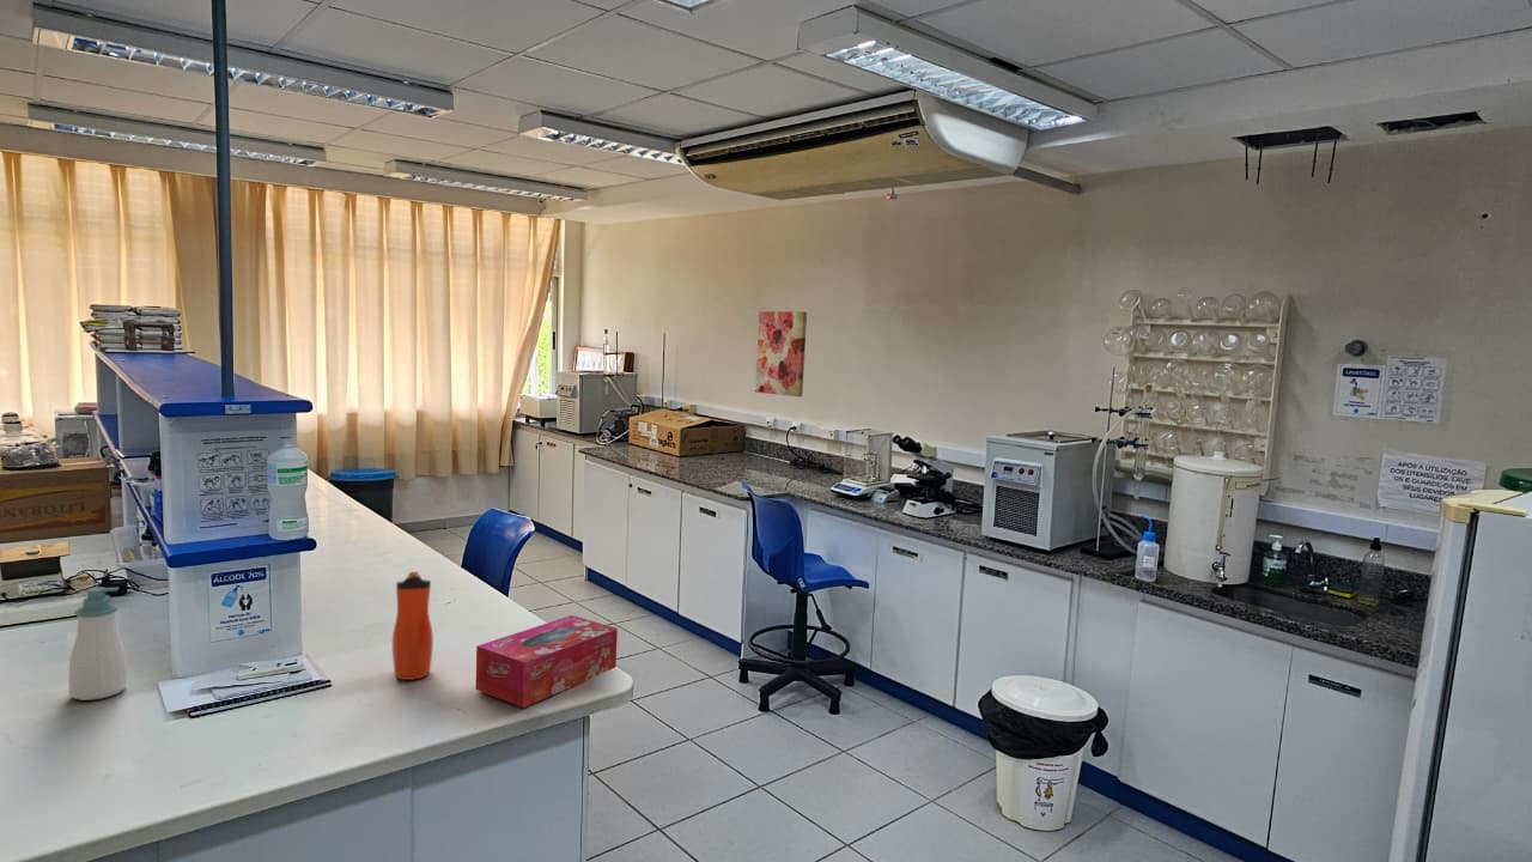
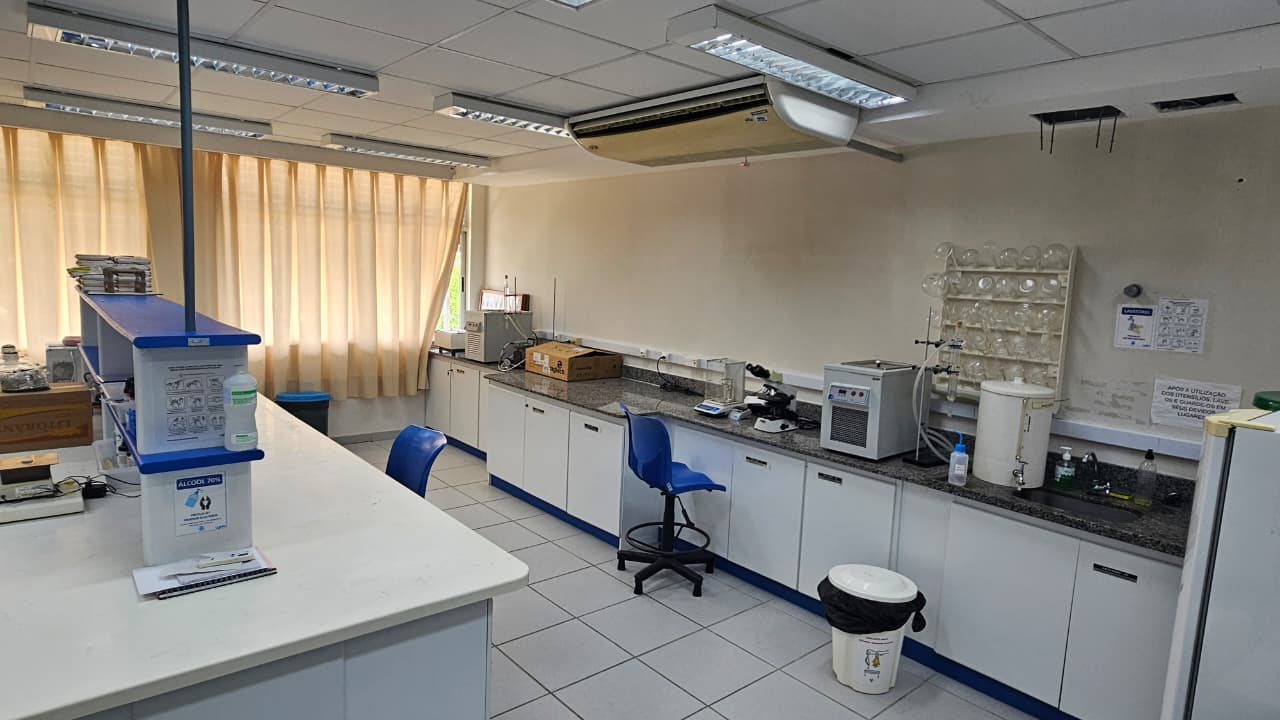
- water bottle (413, 623)
- wall art (779, 353)
- tissue box (548, 657)
- soap bottle (97, 641)
